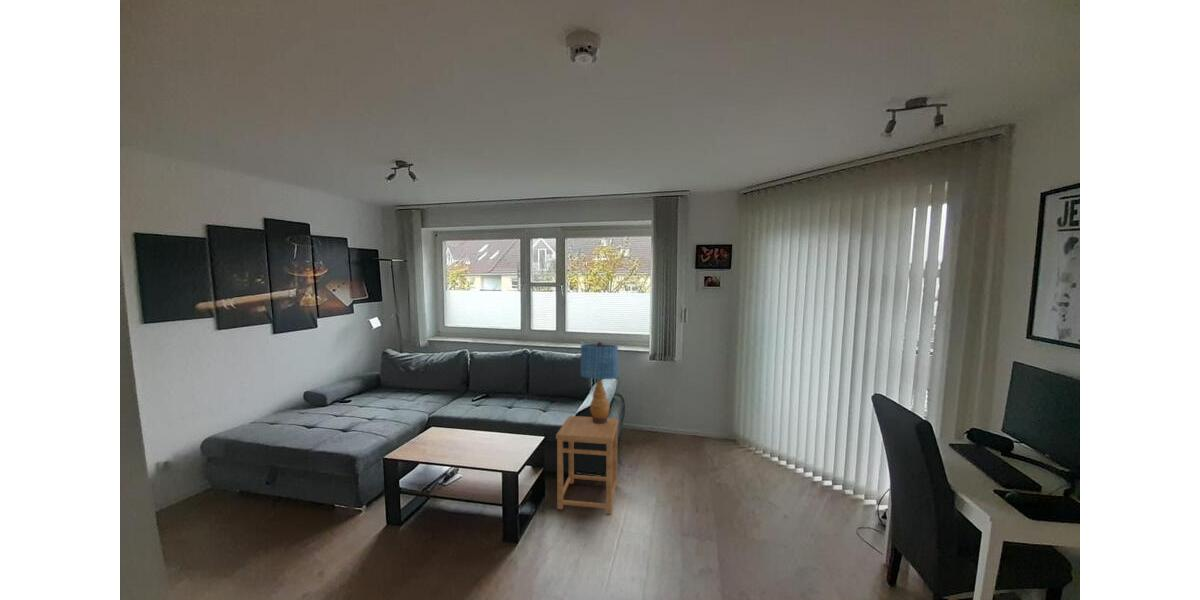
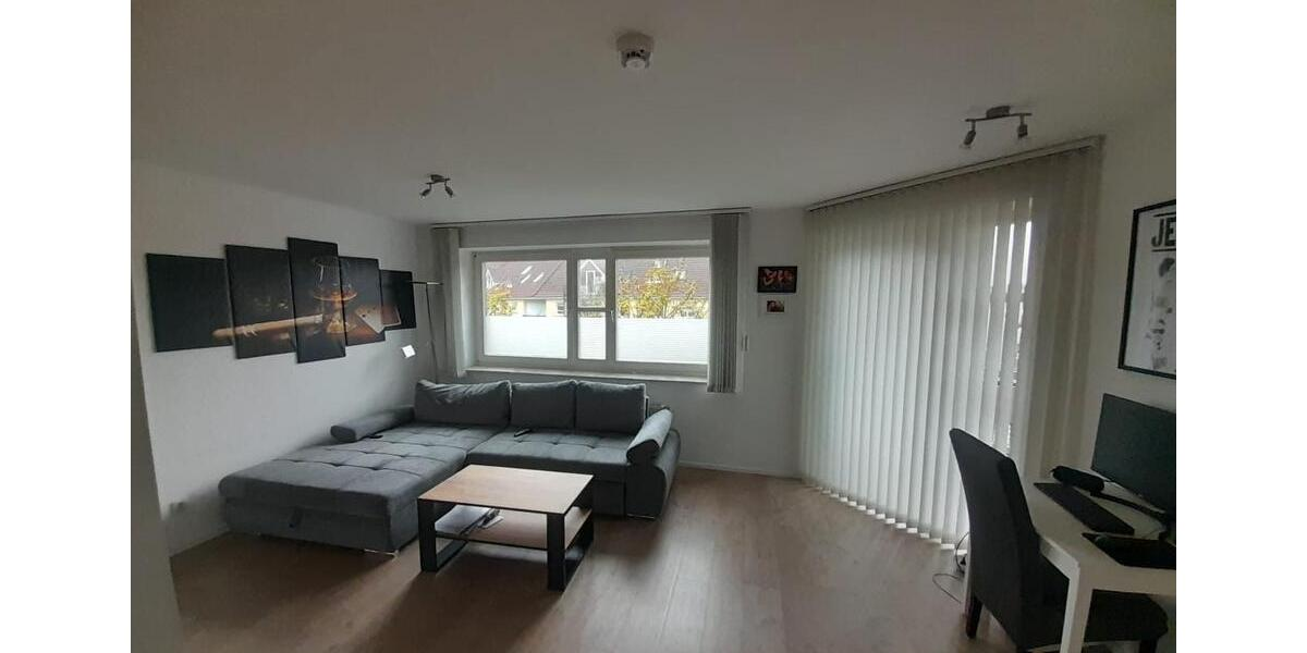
- table lamp (598, 381)
- side table (591, 454)
